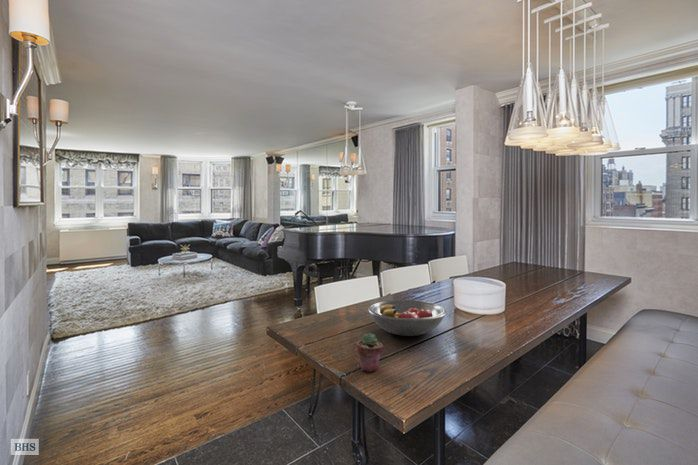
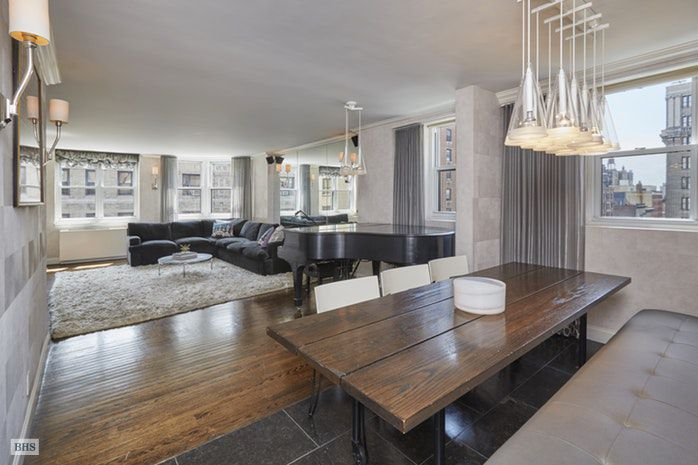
- potted succulent (369, 350)
- fruit bowl (406, 316)
